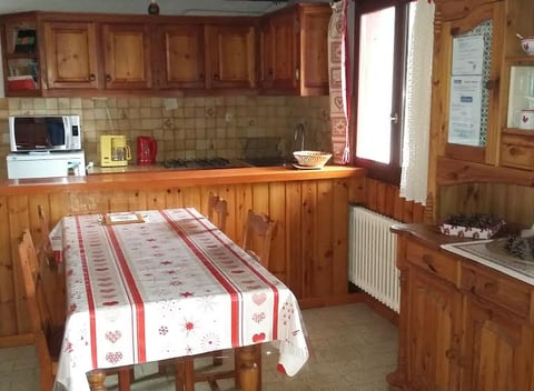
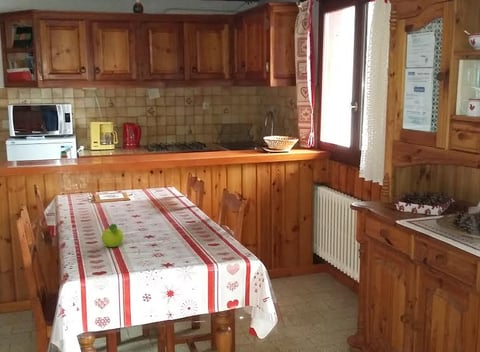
+ fruit (112, 235)
